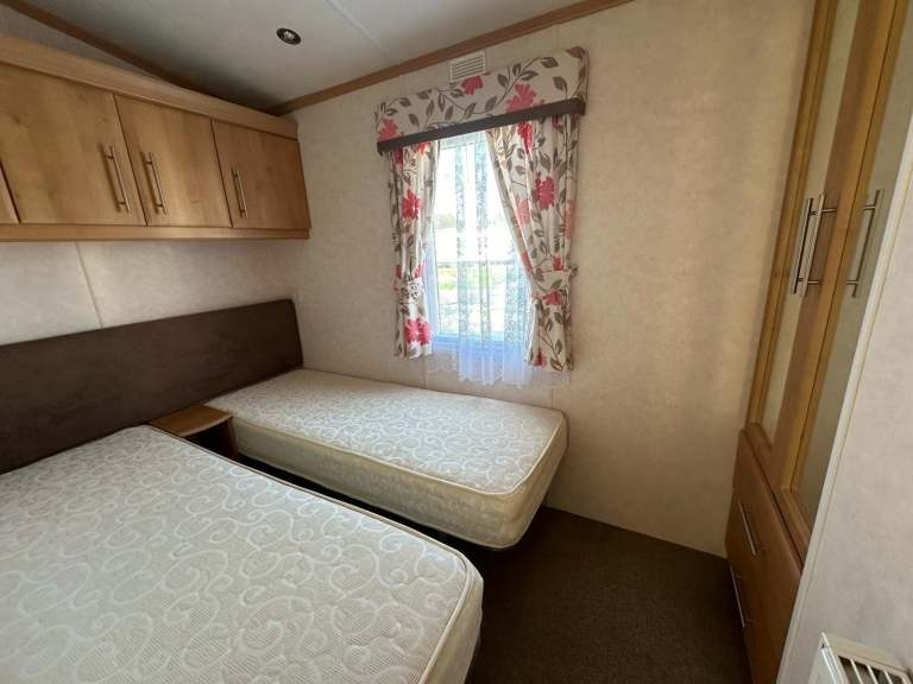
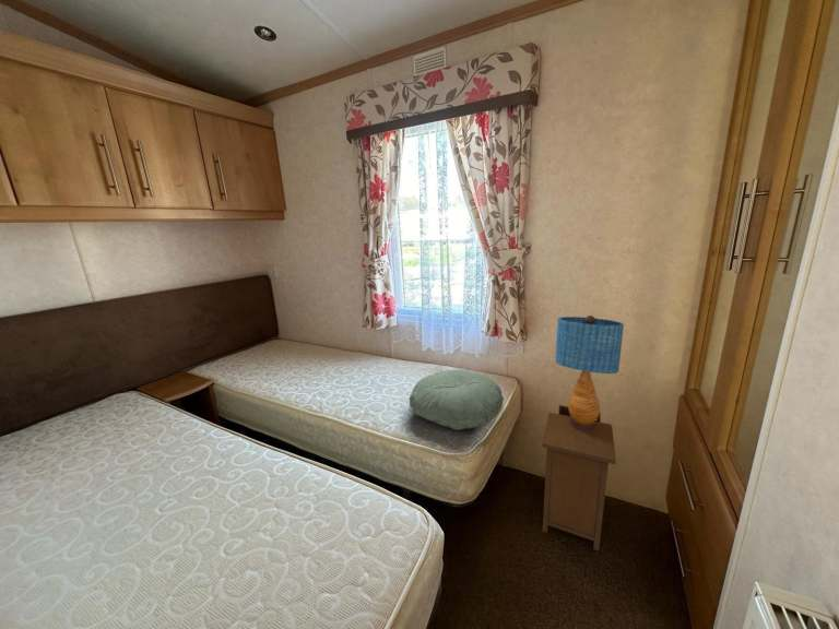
+ nightstand (575, 470)
+ pillow (457, 394)
+ table lamp (584, 372)
